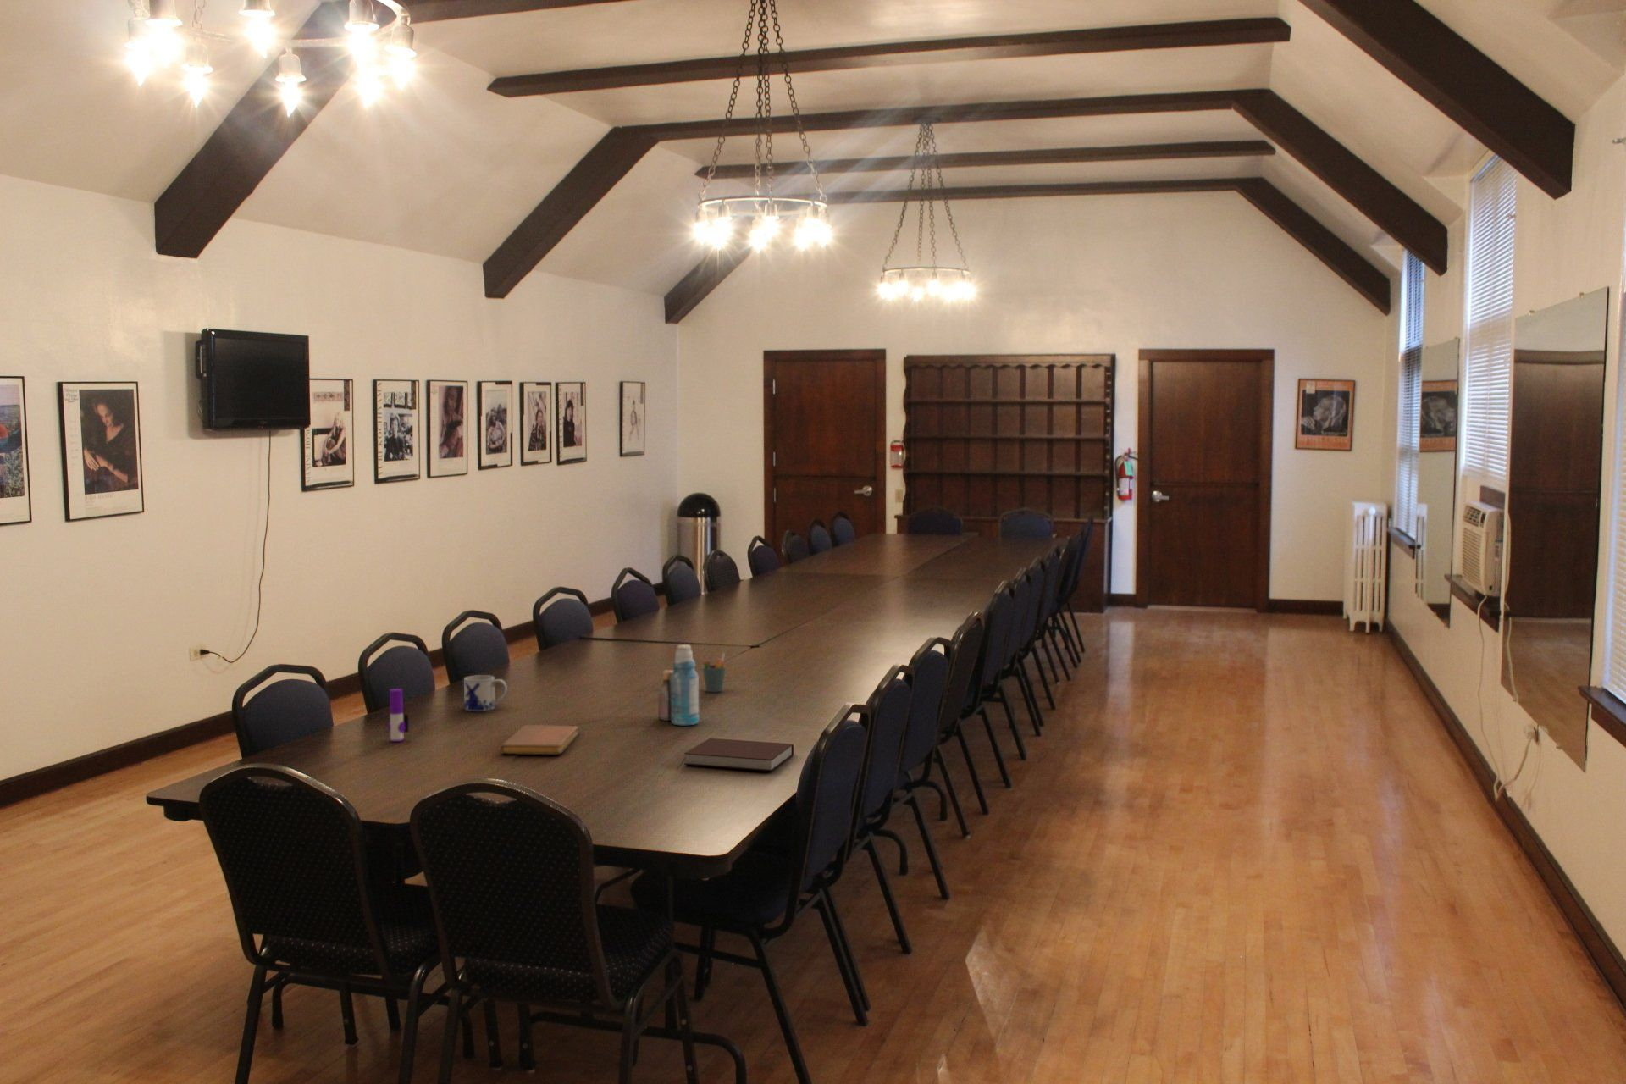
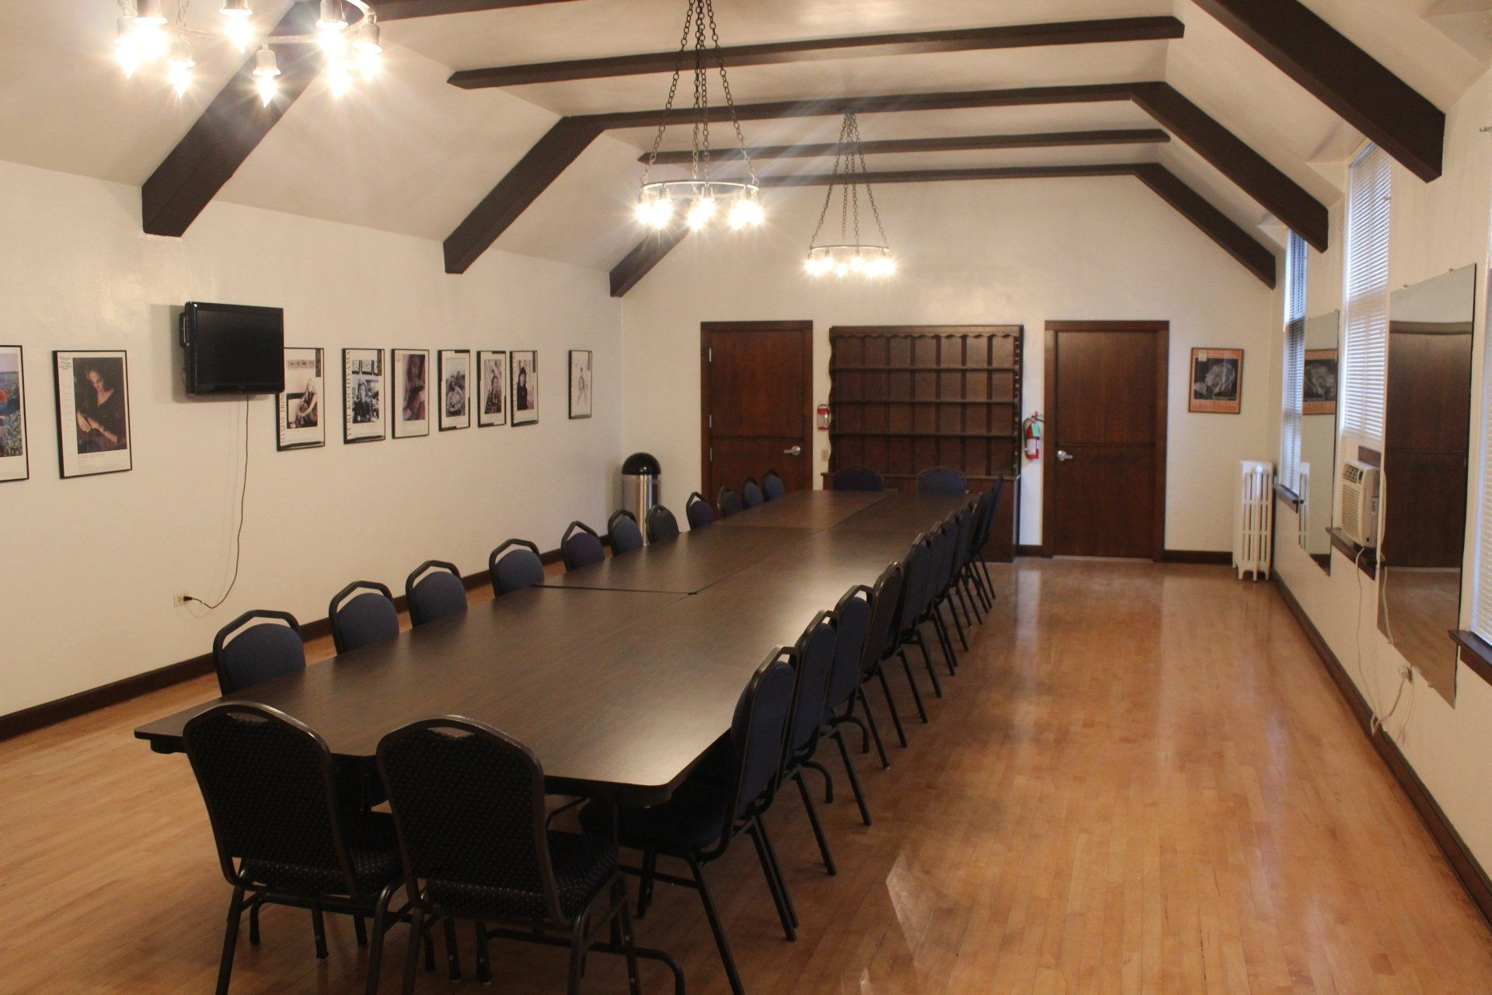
- marker (397, 715)
- notebook (739, 754)
- mug (484, 693)
- bottle (678, 682)
- pen holder (714, 673)
- notebook (541, 738)
